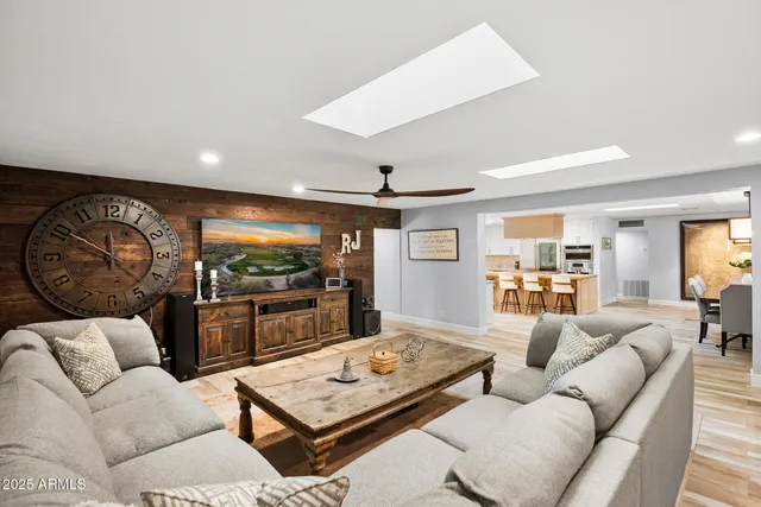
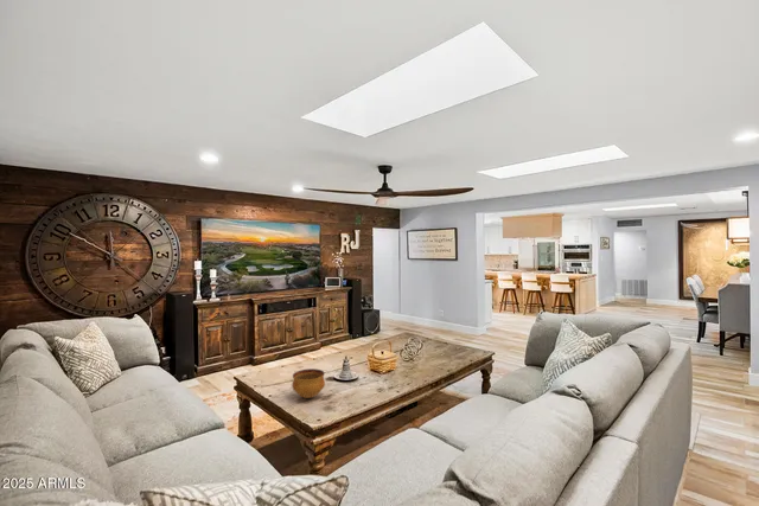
+ bowl (308, 385)
